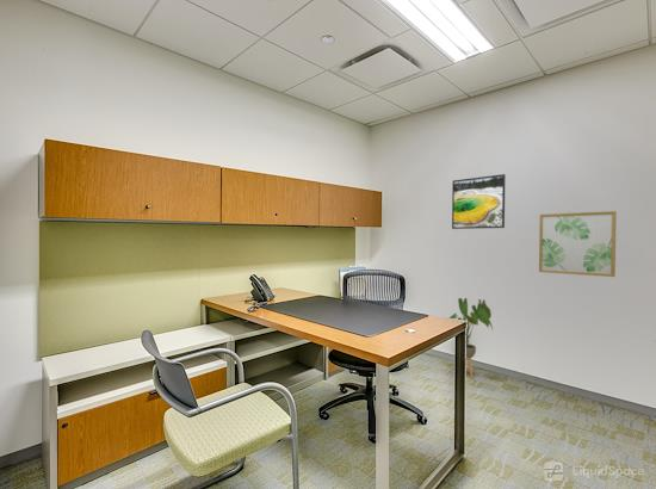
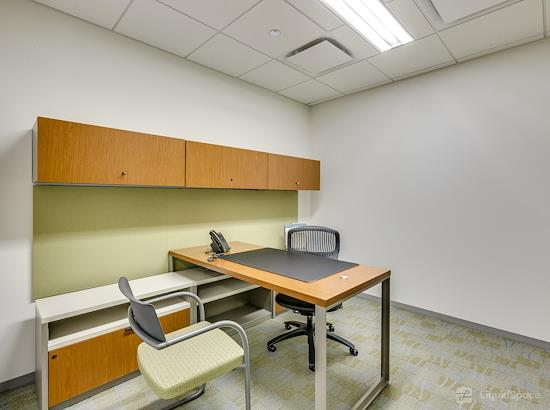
- wall art (575, 243)
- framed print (477, 203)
- house plant (470, 334)
